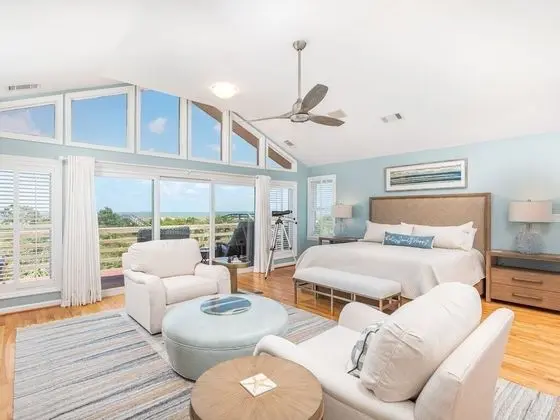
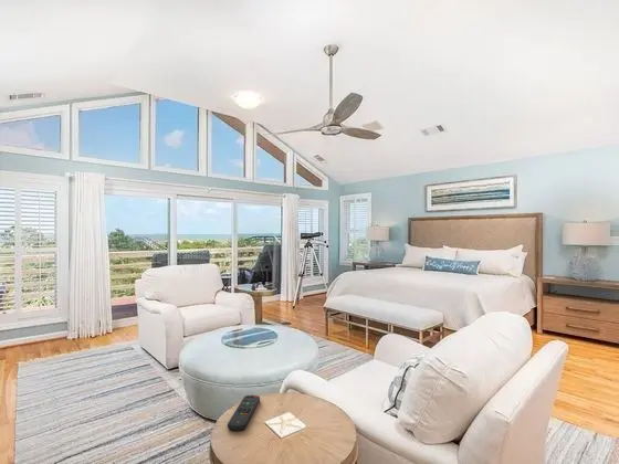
+ remote control (244, 411)
